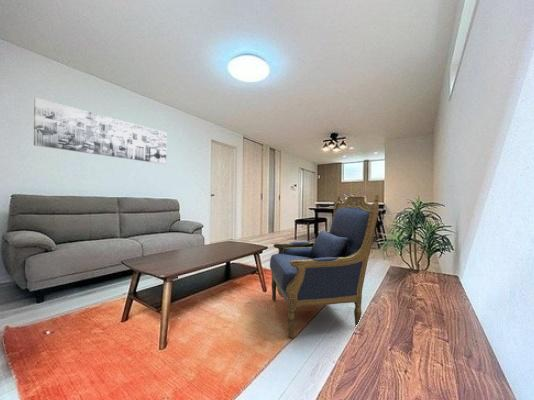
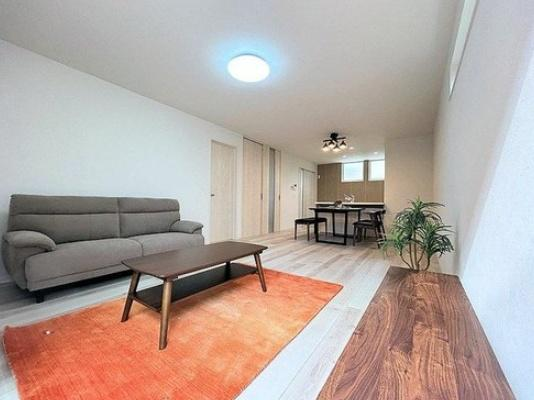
- armchair (317, 253)
- wall art (113, 137)
